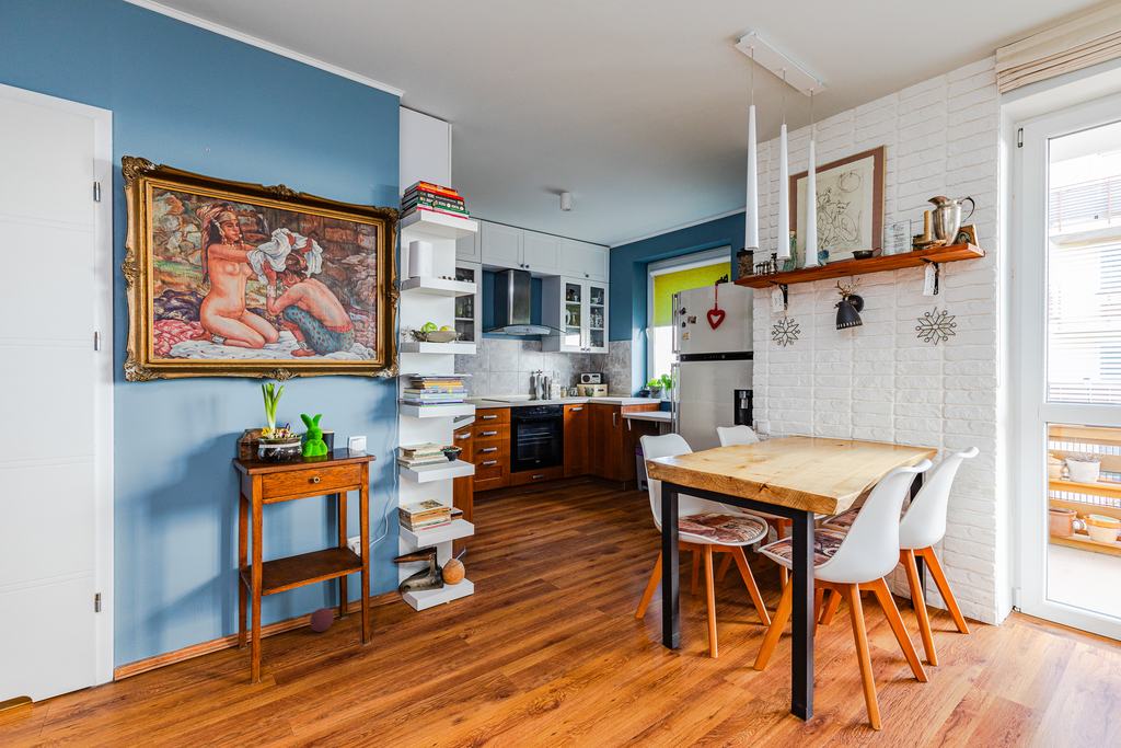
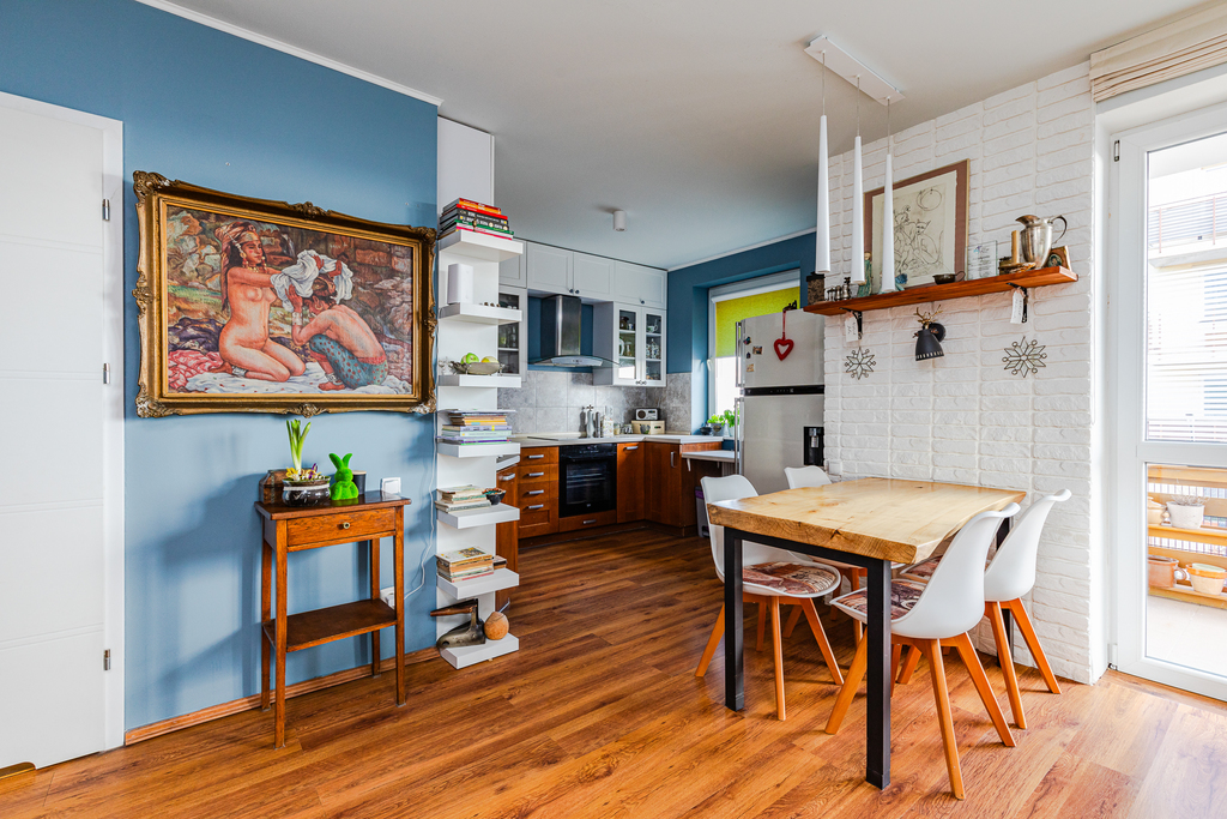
- ball (322, 619)
